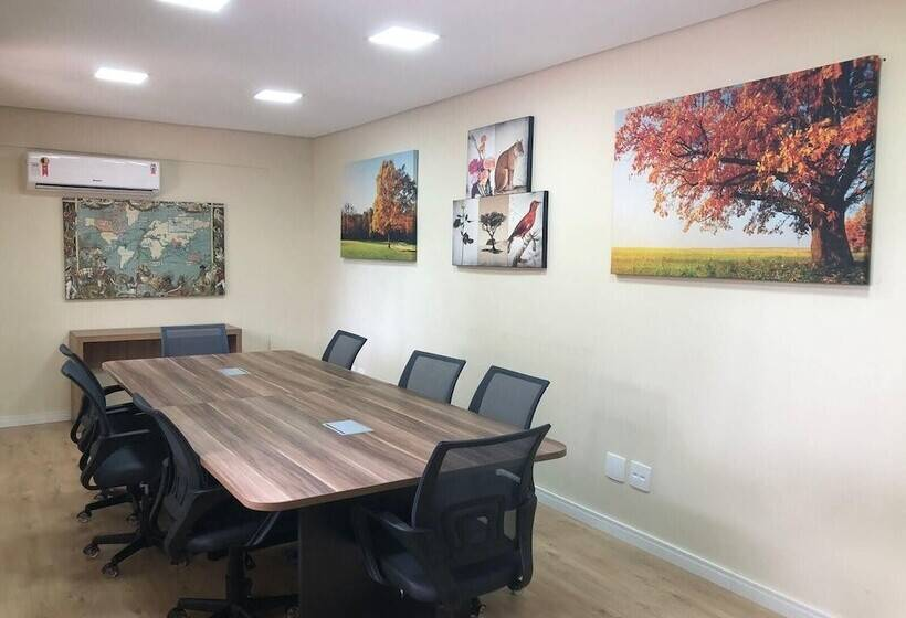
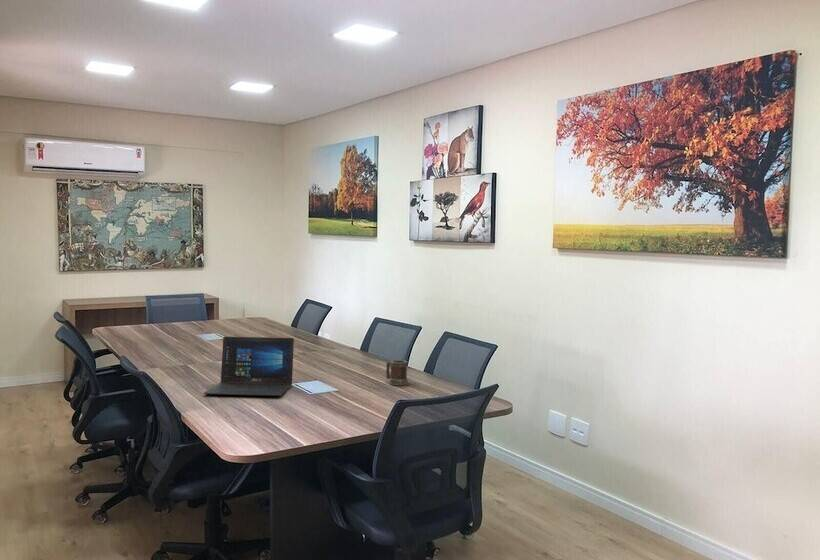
+ laptop (250, 365)
+ mug (396, 372)
